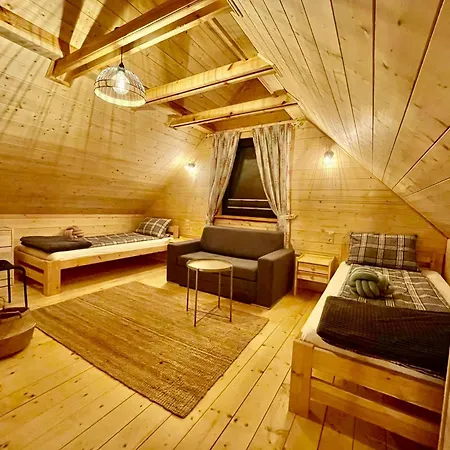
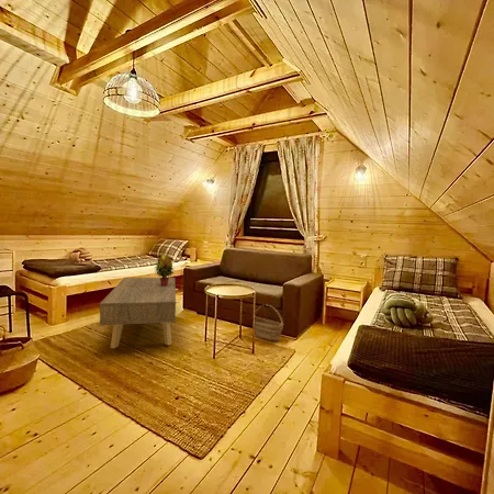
+ potted plant (164, 269)
+ coffee table (146, 308)
+ basket (267, 321)
